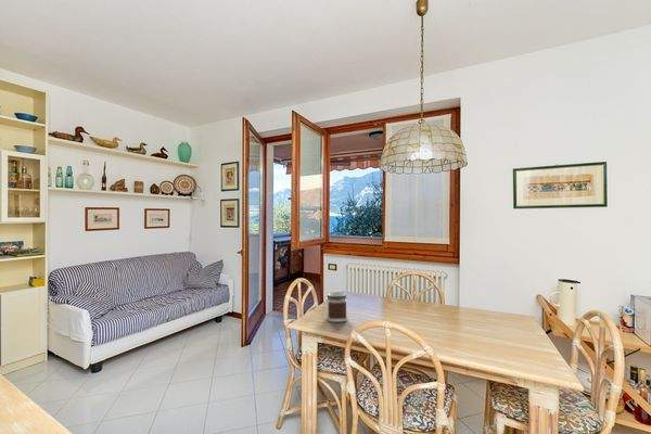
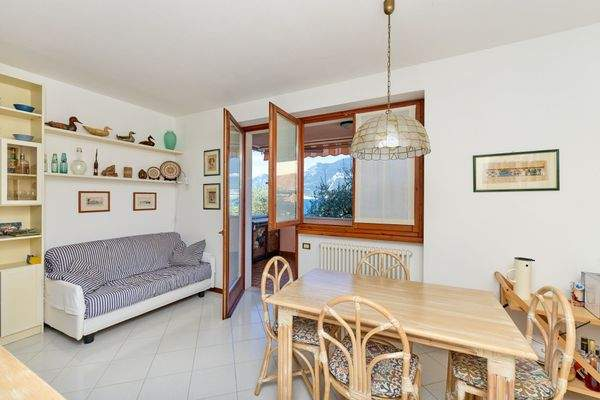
- jar (336, 306)
